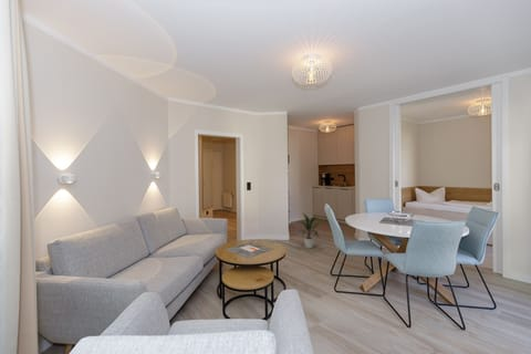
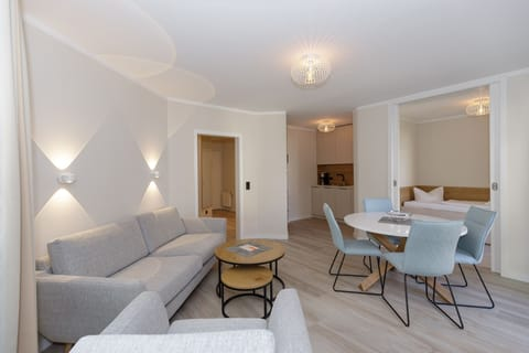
- indoor plant (310, 229)
